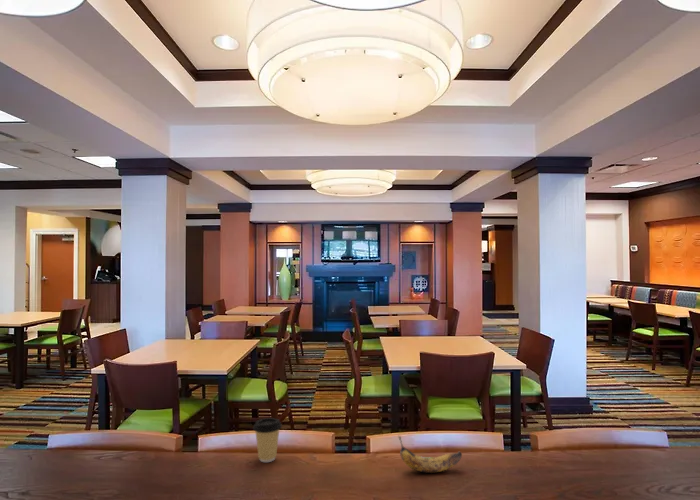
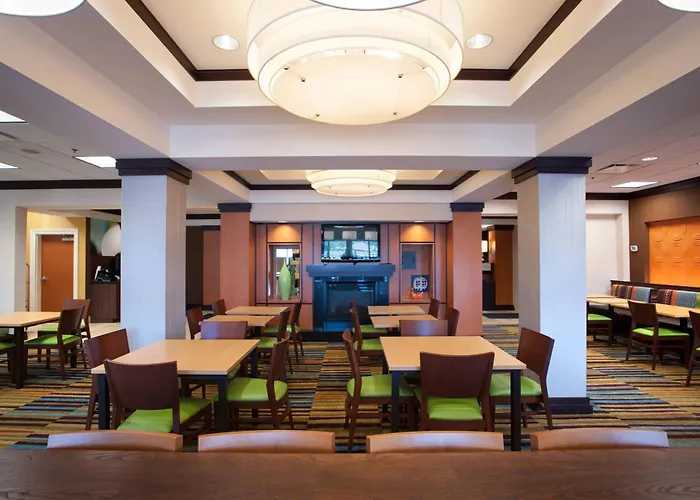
- coffee cup (267, 439)
- banana (428, 457)
